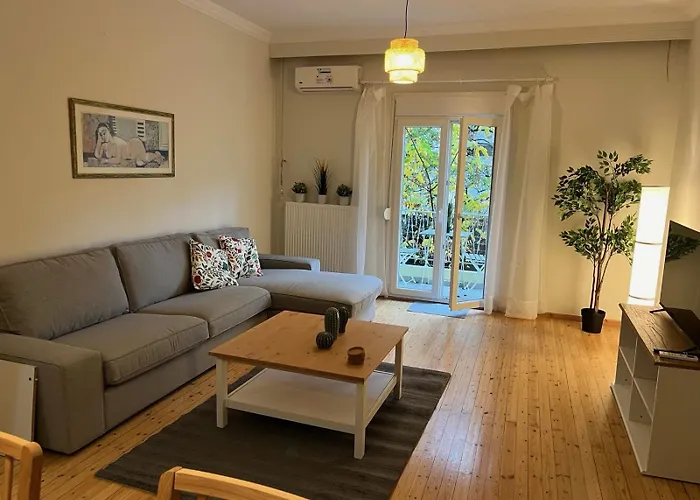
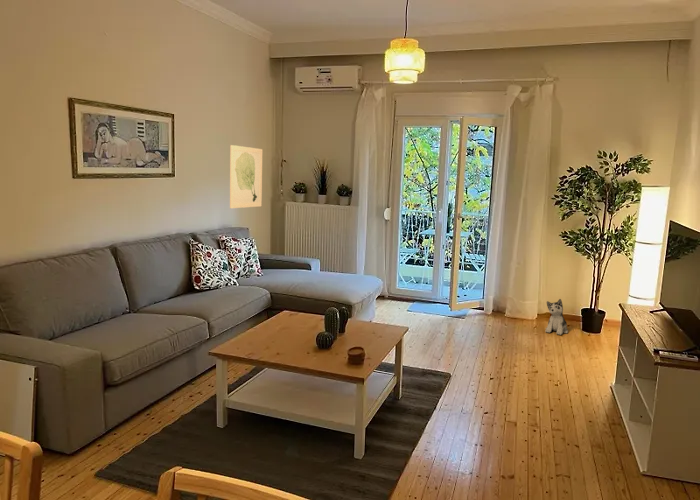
+ plush toy (558, 314)
+ wall art (246, 177)
